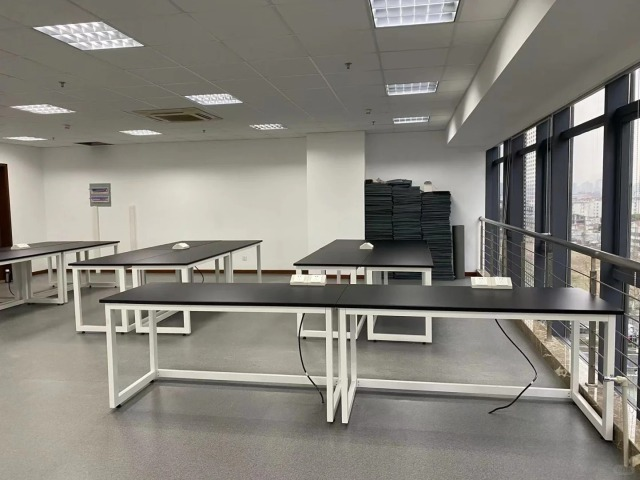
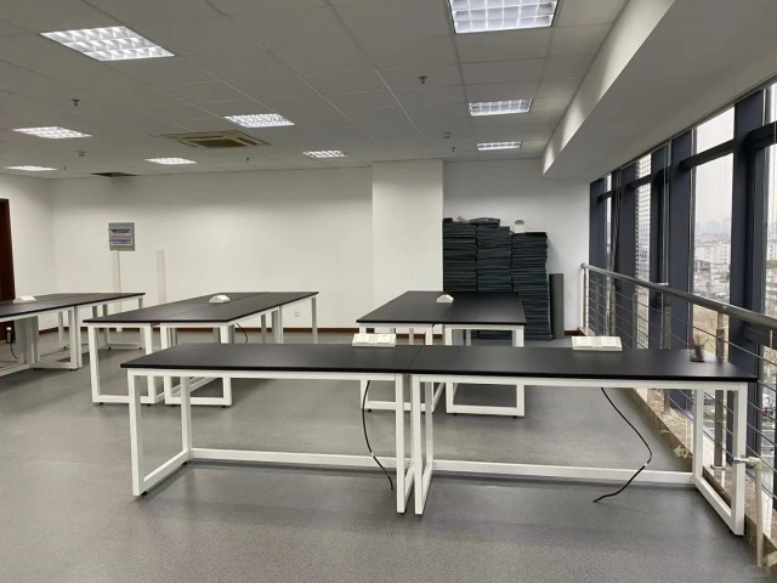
+ pen holder (698, 346)
